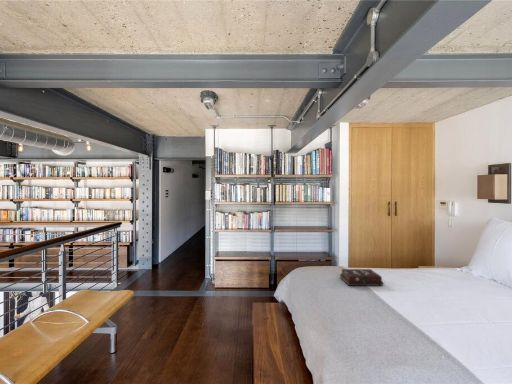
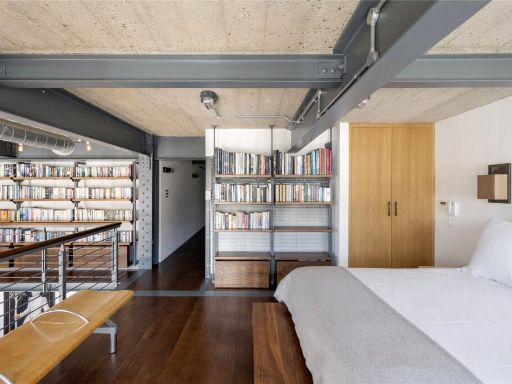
- hardback book (360, 277)
